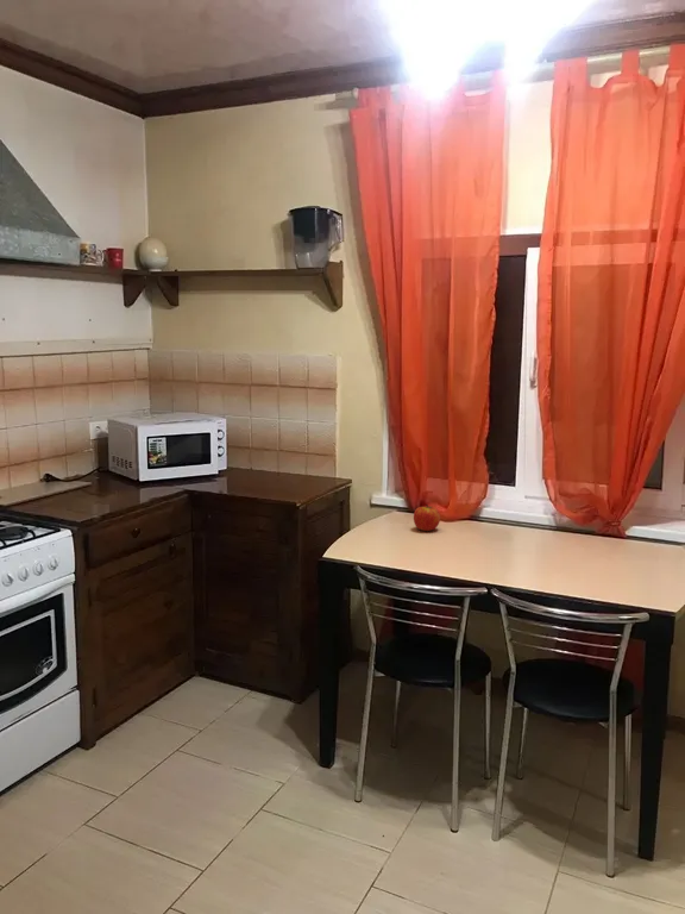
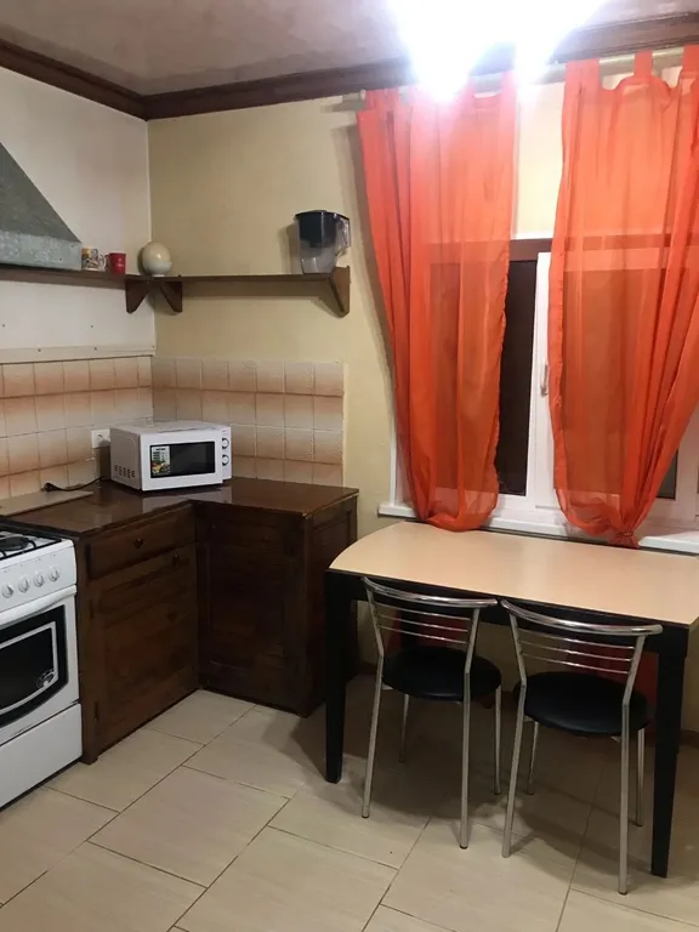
- apple (426, 517)
